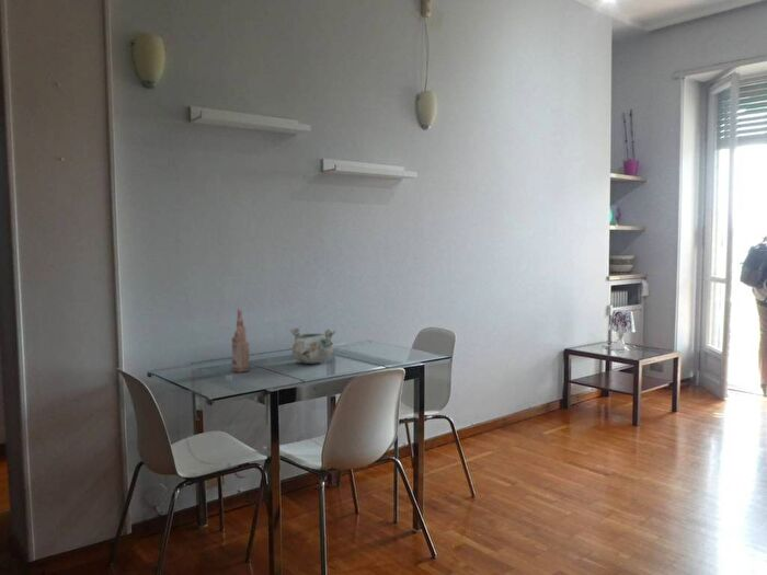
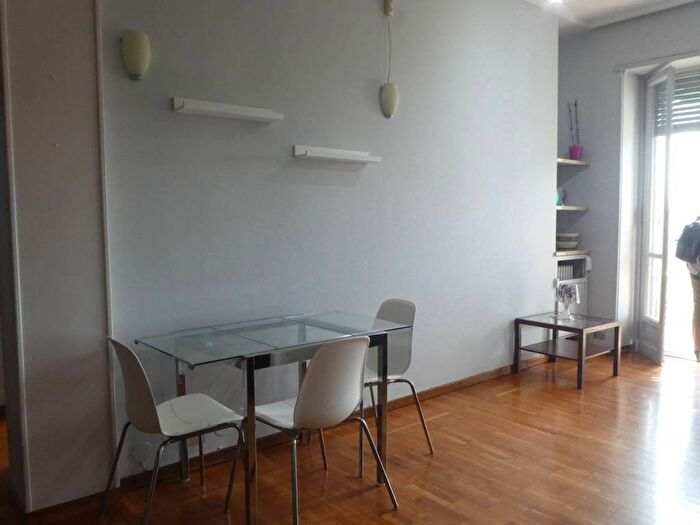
- bottle (239, 340)
- decorative bowl (311, 345)
